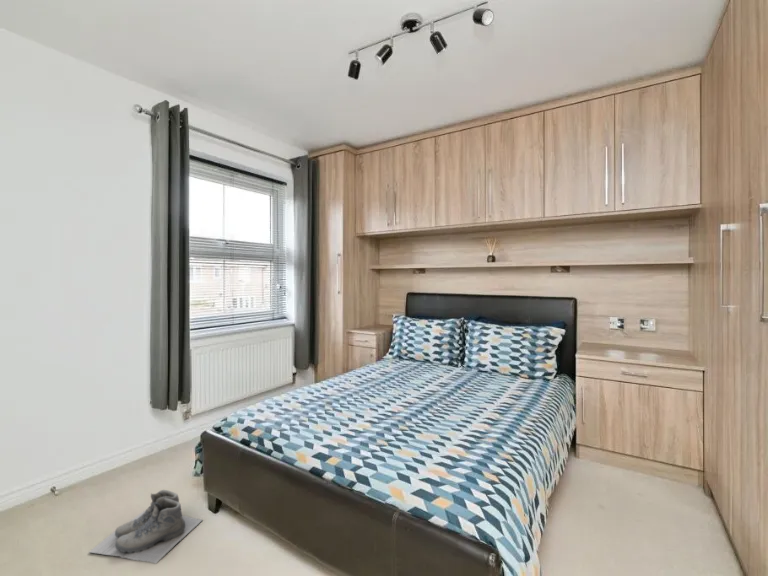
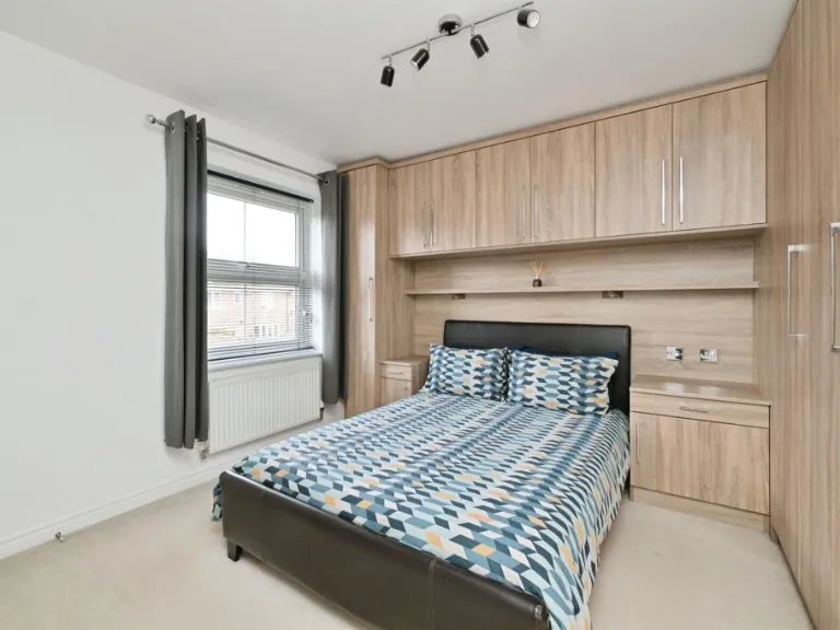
- boots (149, 516)
